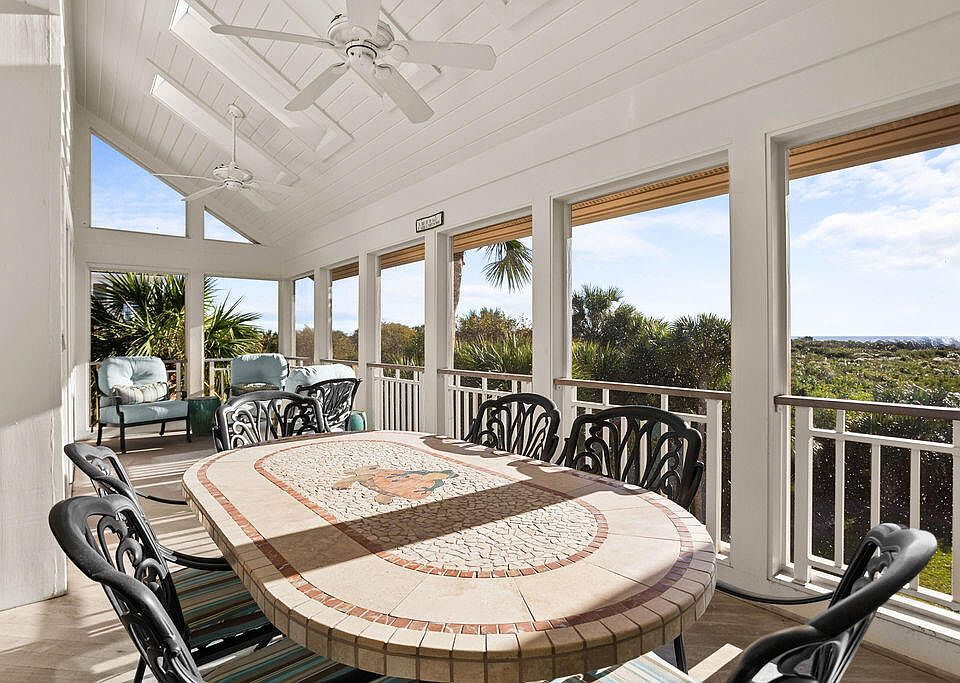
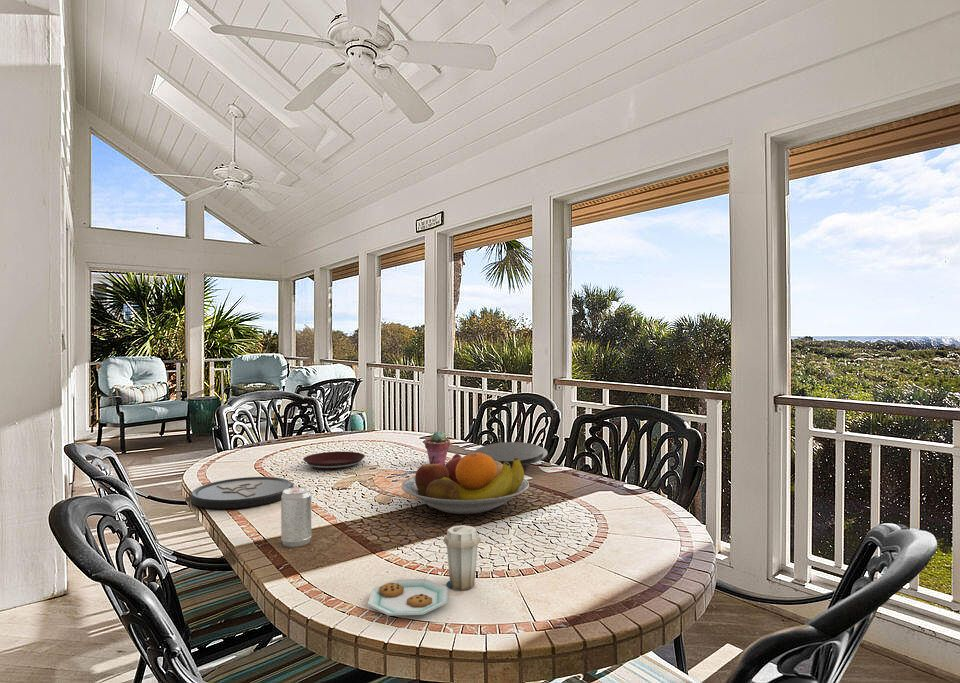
+ fruit bowl (465, 478)
+ plate (334, 461)
+ plate (509, 456)
+ potted succulent (437, 447)
+ beverage can (296, 516)
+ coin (243, 491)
+ plate (425, 579)
